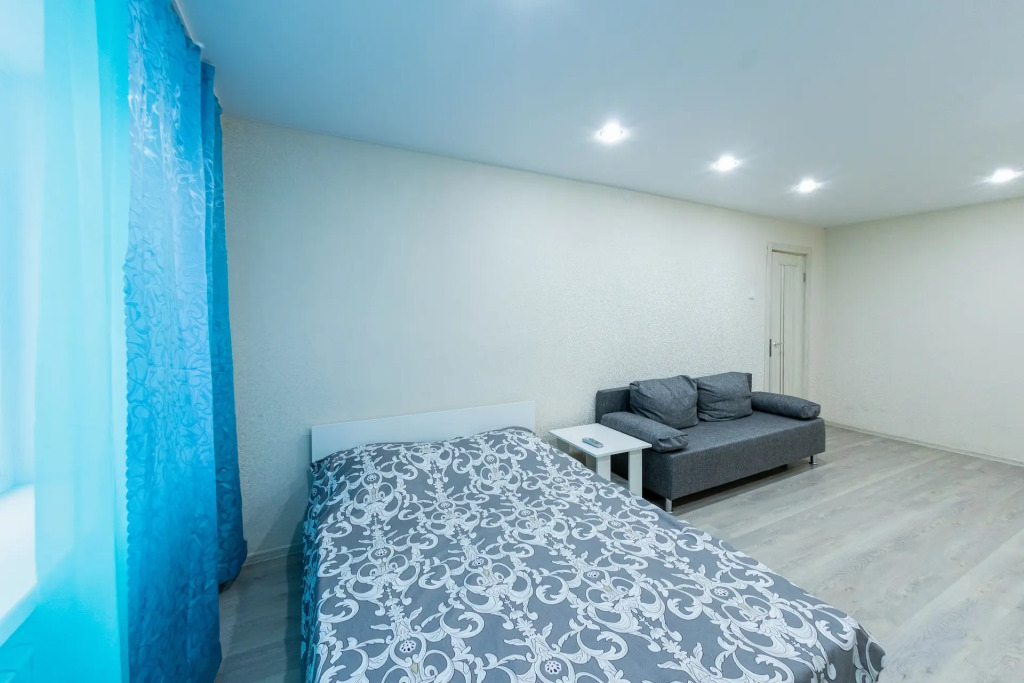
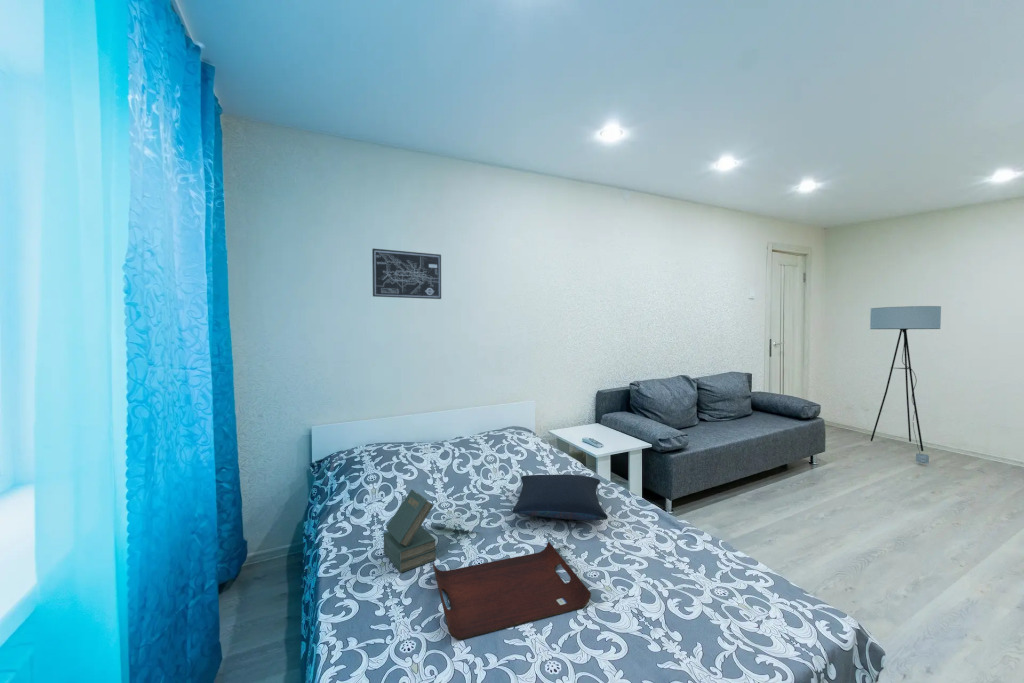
+ wall art (408, 274)
+ serving tray (507, 583)
+ pillow (559, 494)
+ floor lamp (906, 379)
+ book (409, 526)
